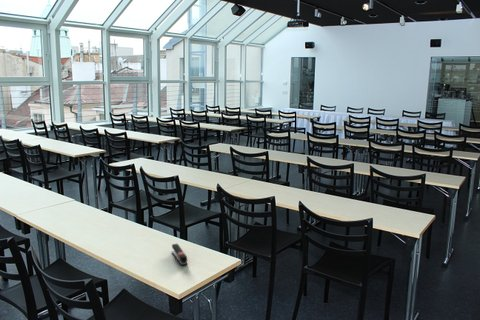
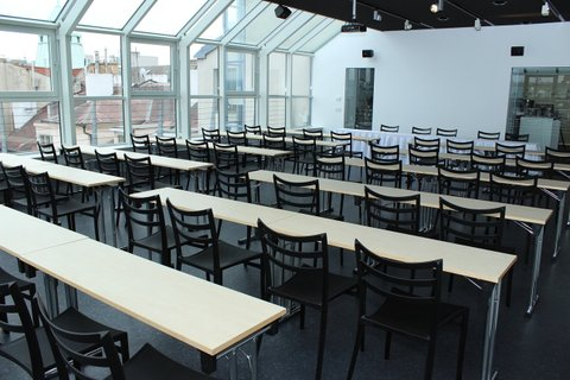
- stapler (179, 253)
